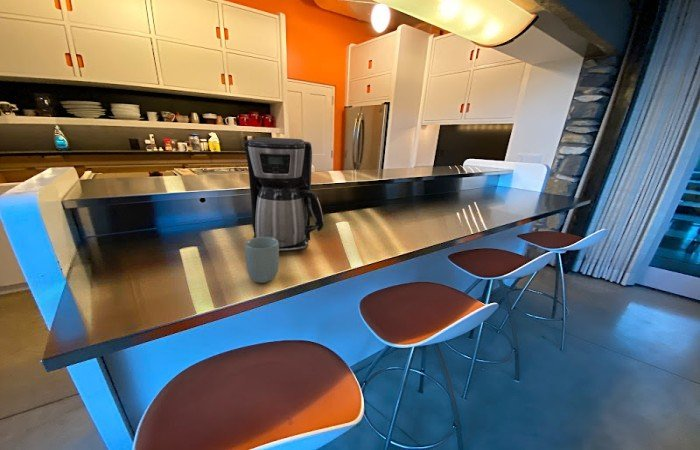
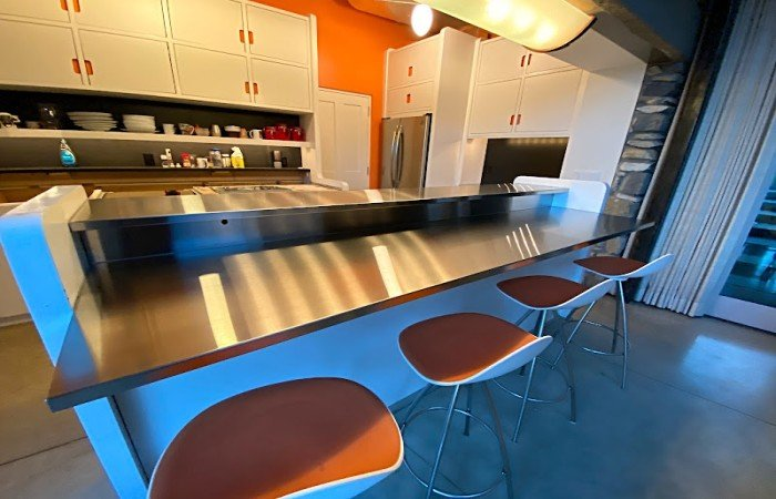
- cup (262, 260)
- coffee maker (290, 190)
